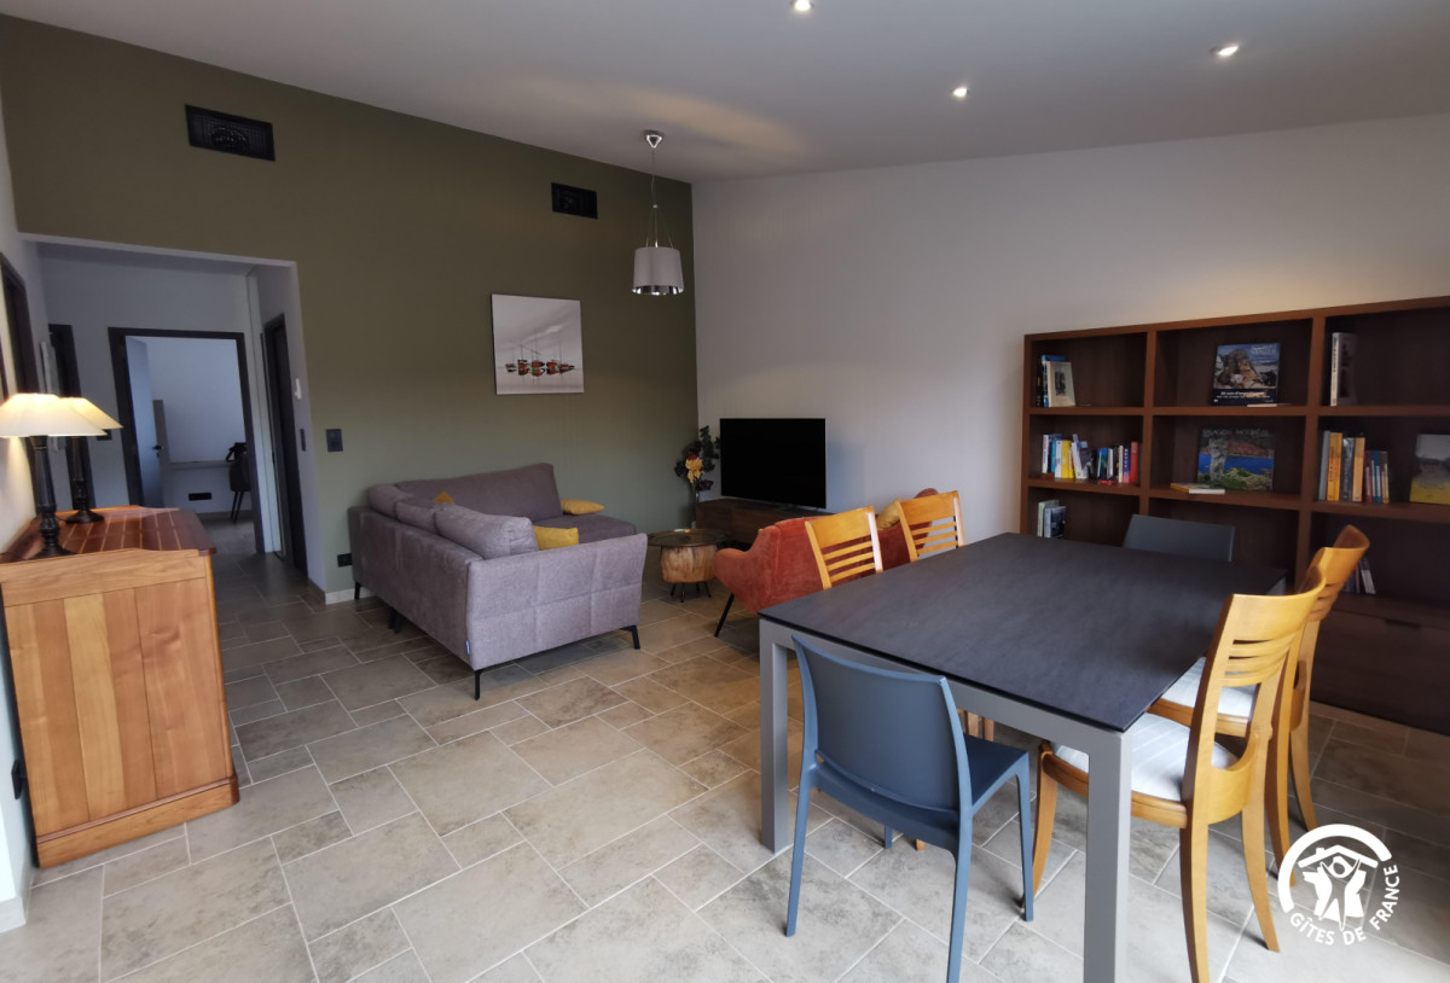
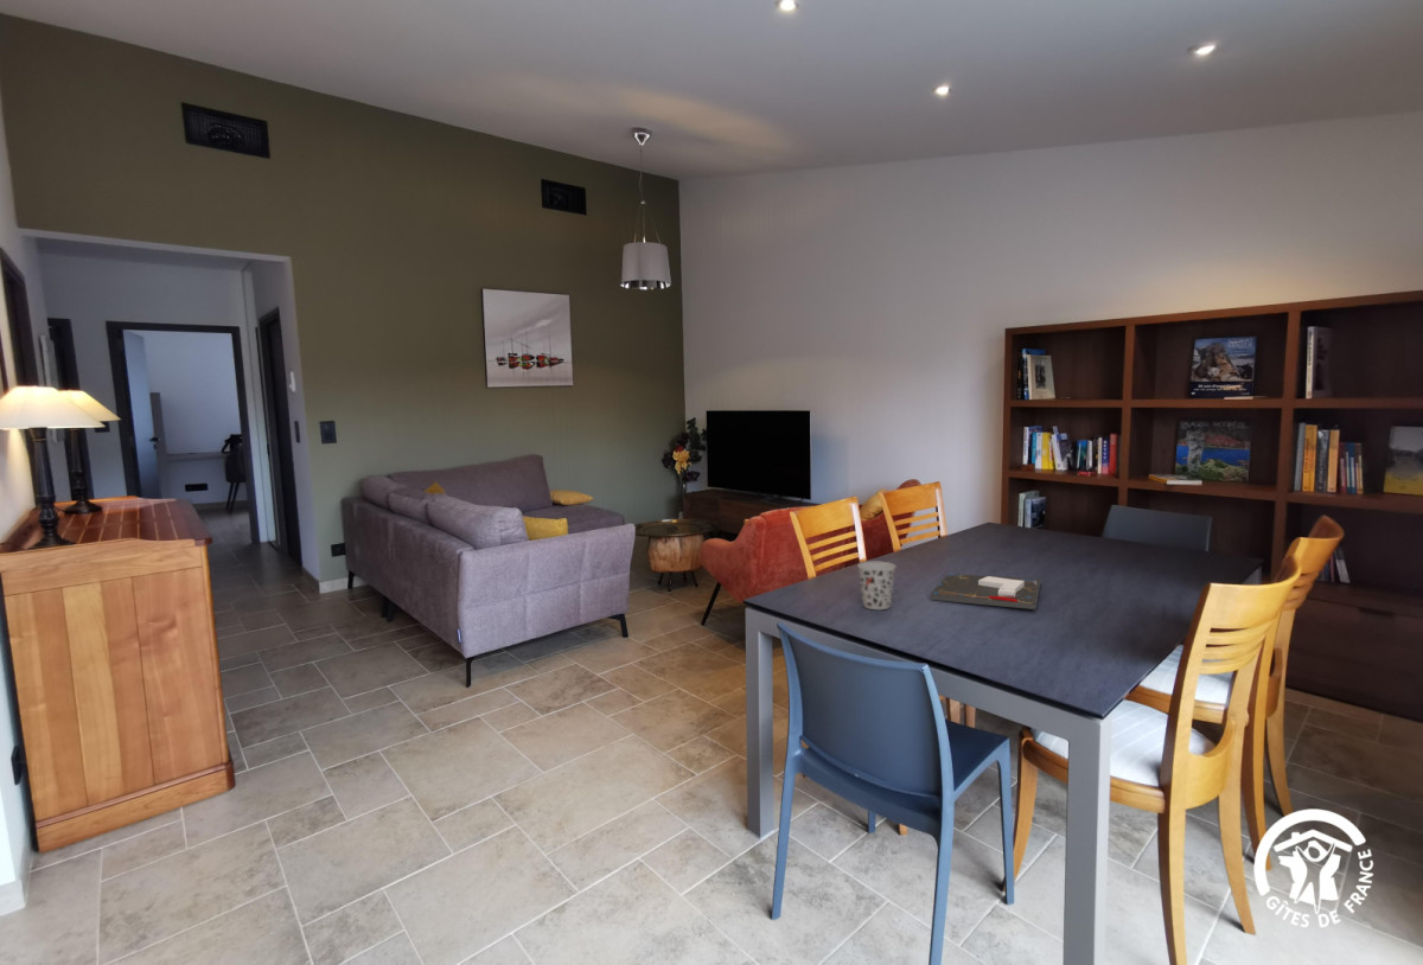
+ cup (876, 586)
+ board game (989, 587)
